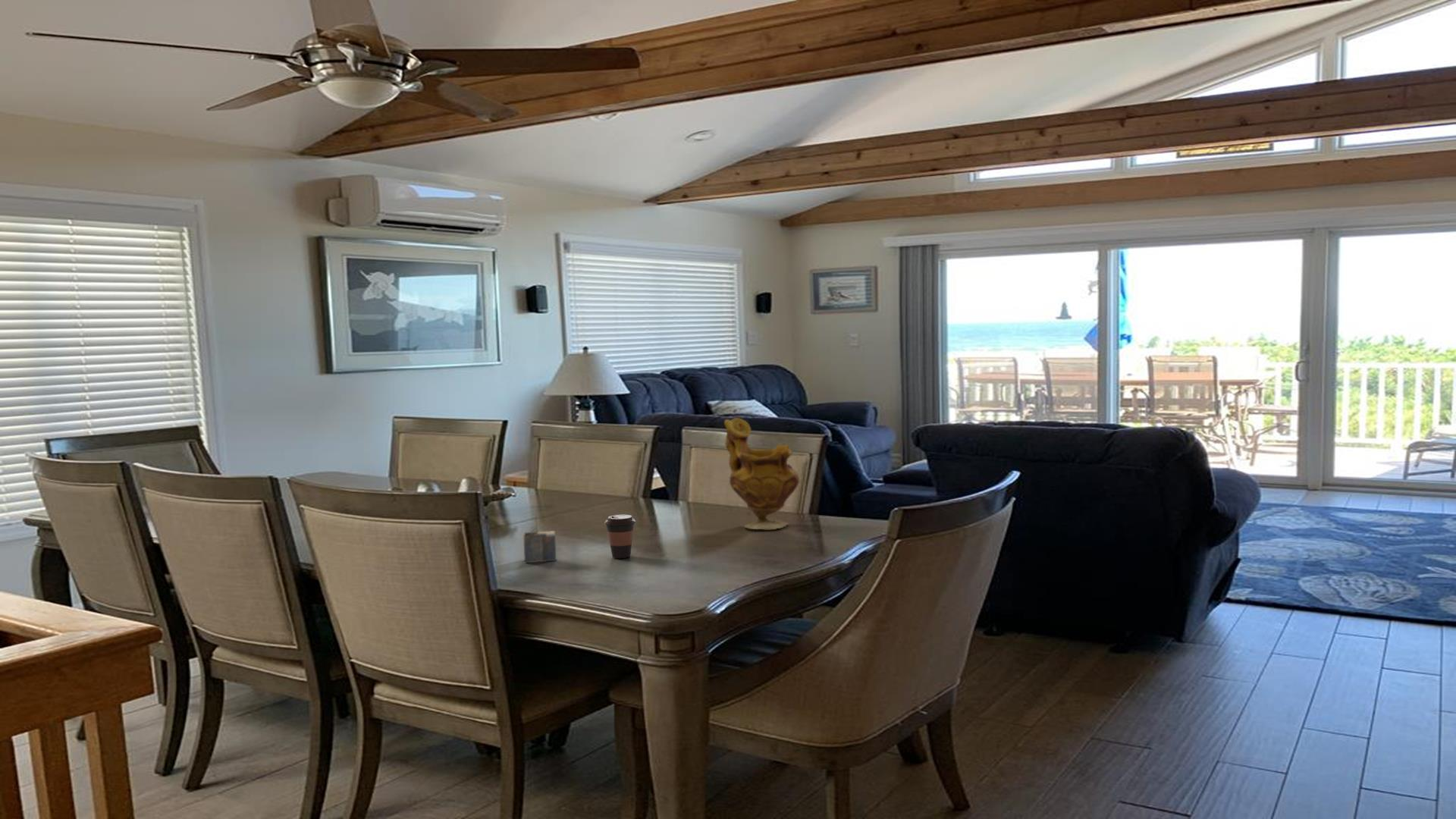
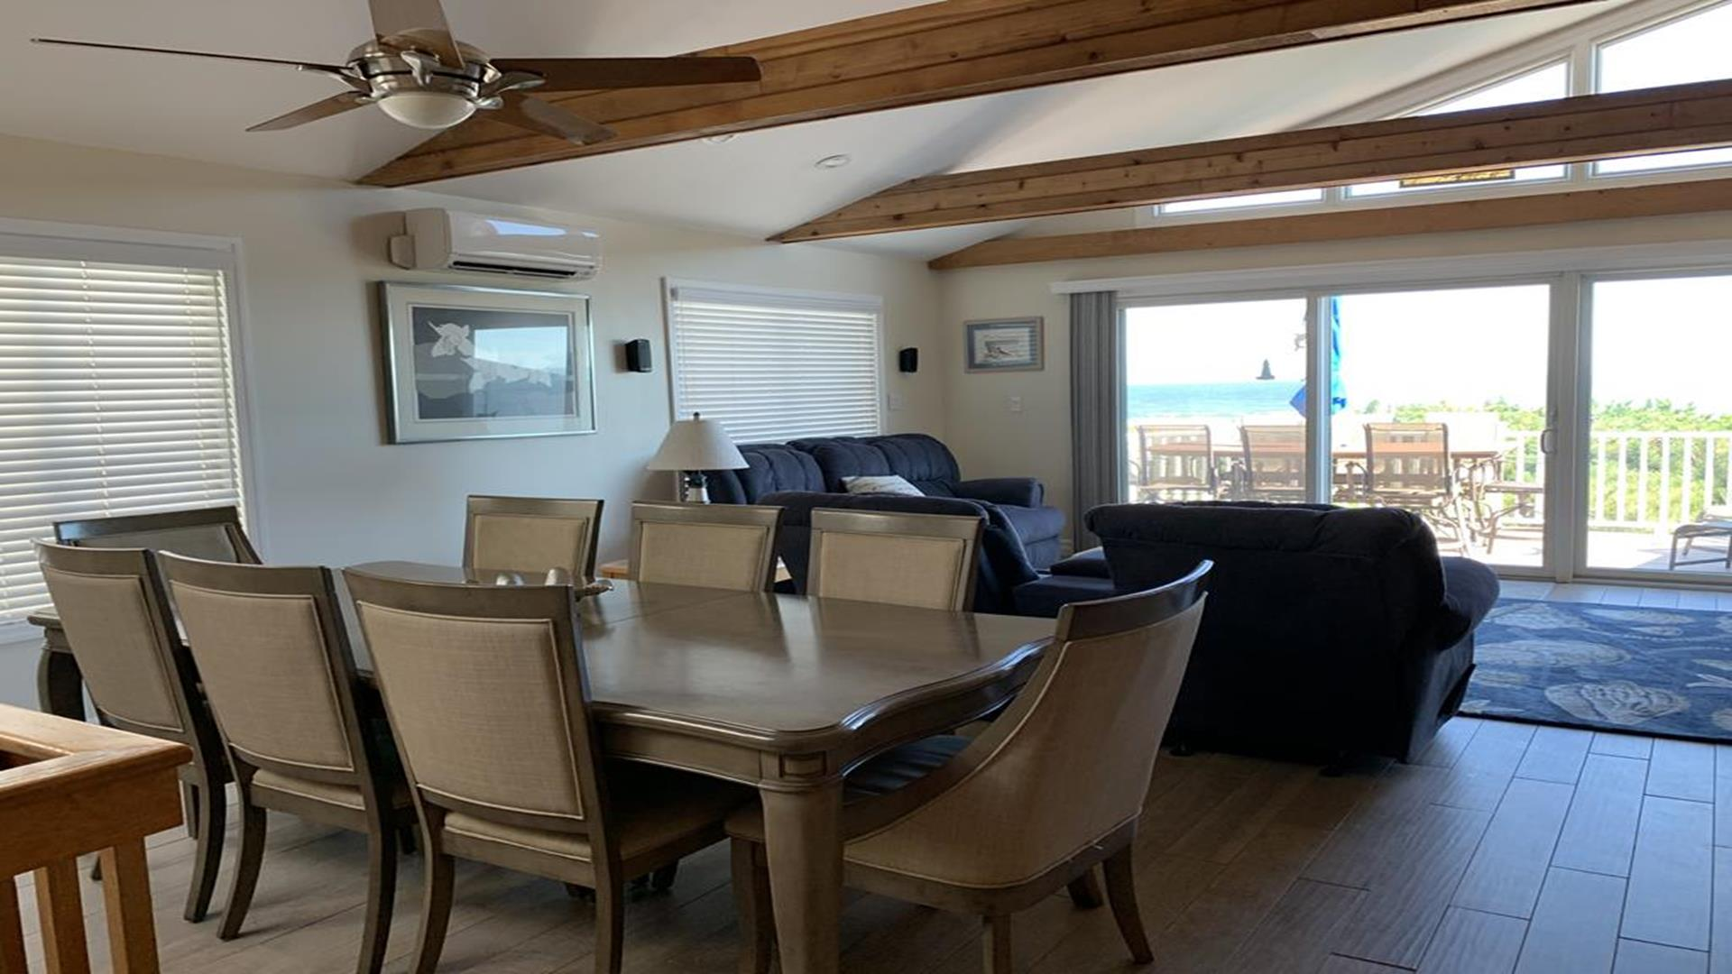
- vase (763, 472)
- architectural model (539, 536)
- coffee cup (620, 536)
